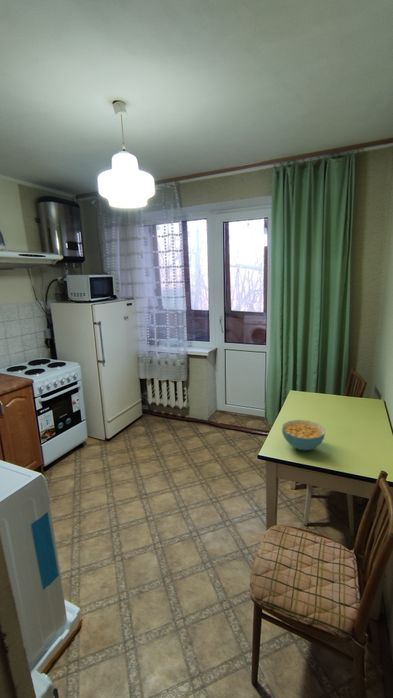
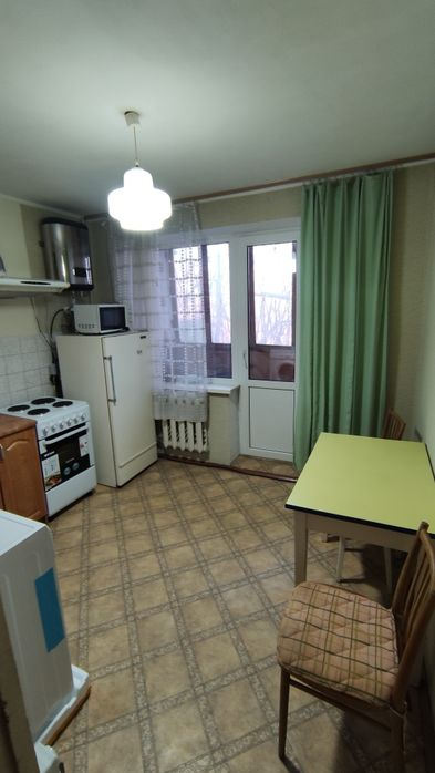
- cereal bowl (302, 438)
